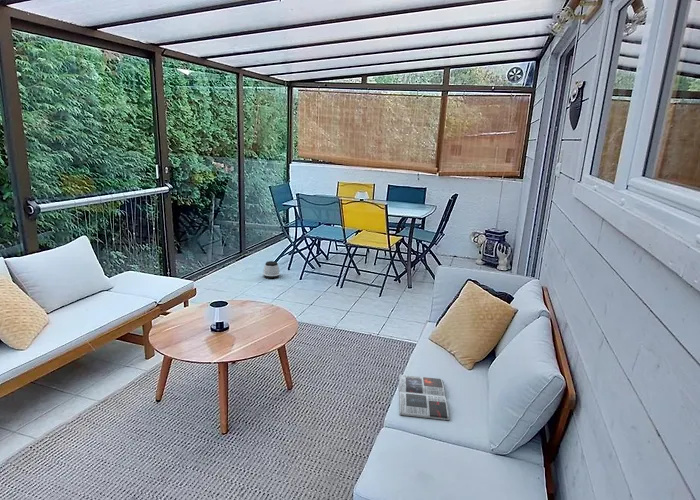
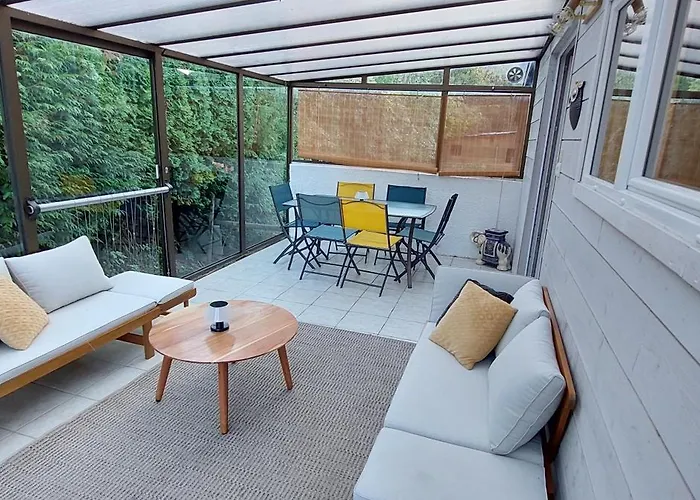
- speaker (271, 269)
- magazine (422, 394)
